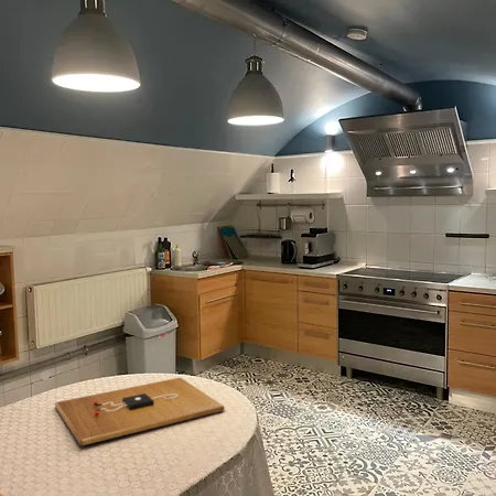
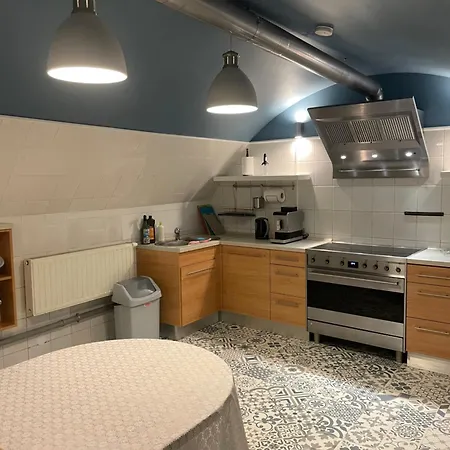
- cutting board (138, 403)
